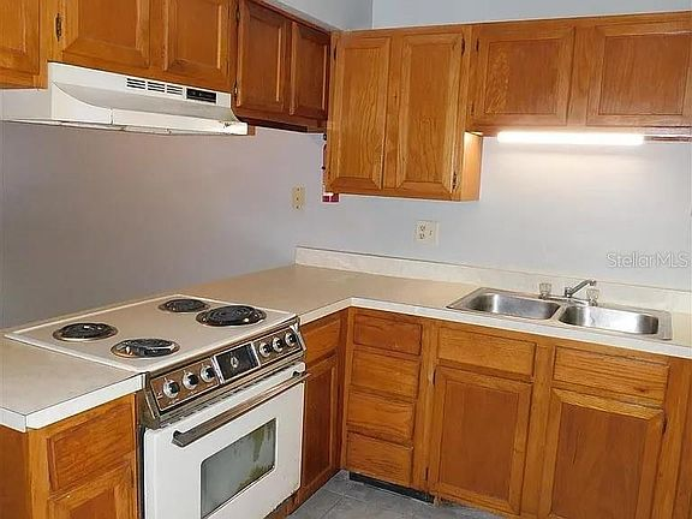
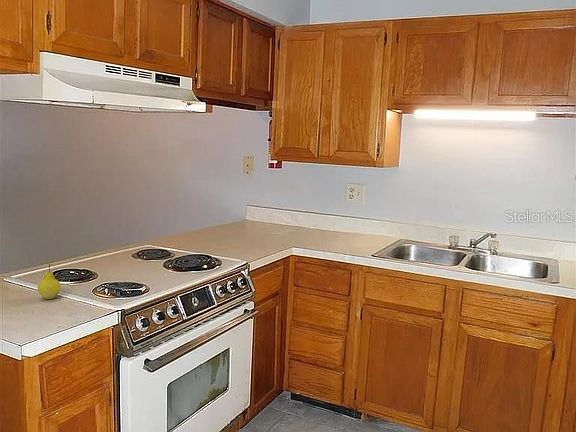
+ fruit (49, 280)
